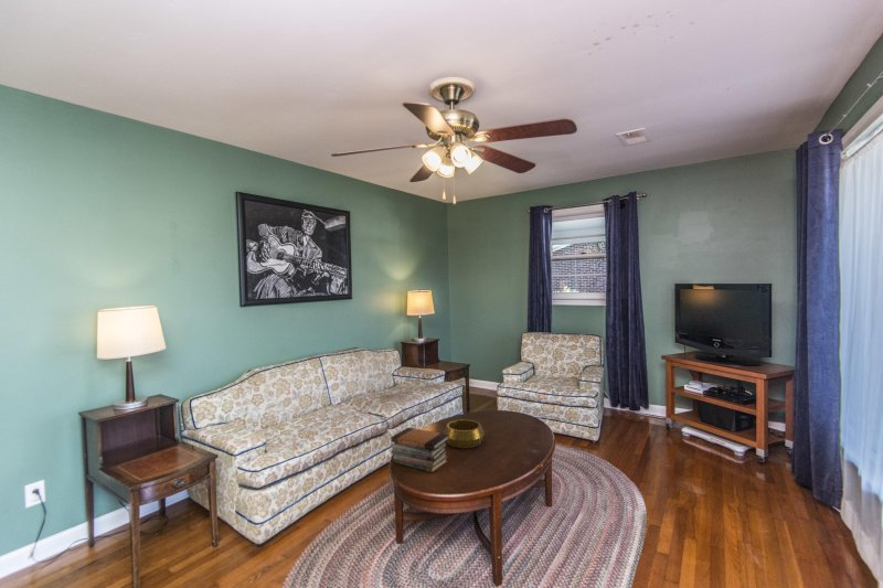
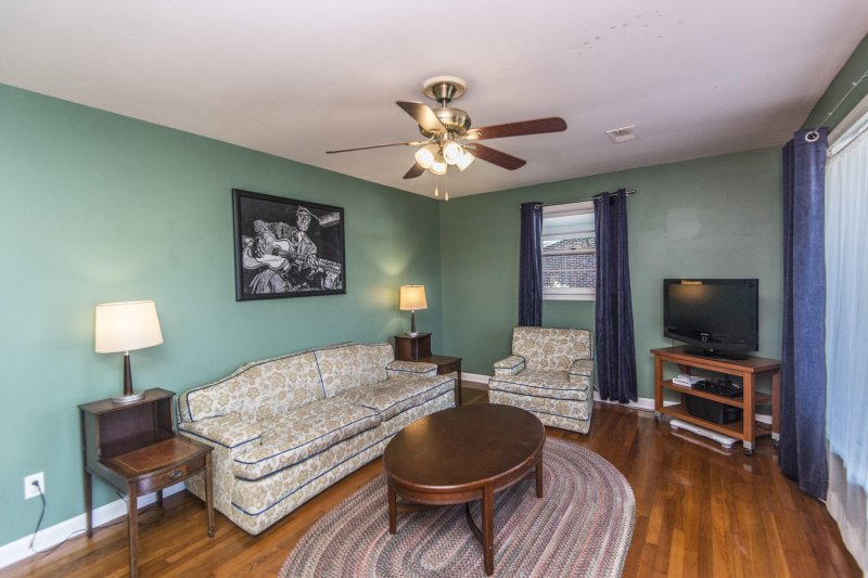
- book stack (419, 448)
- decorative bowl (464, 432)
